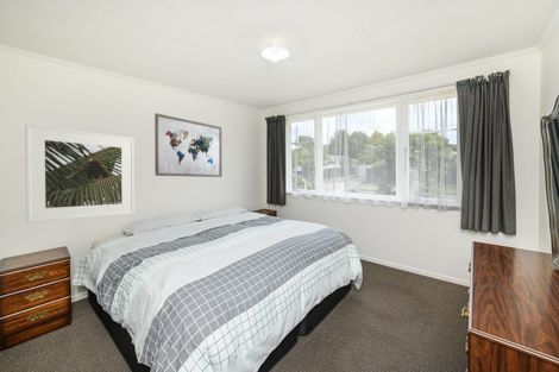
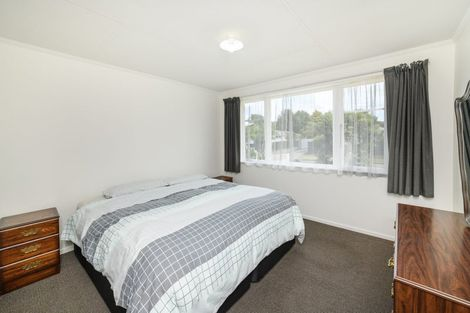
- wall art (191, 149)
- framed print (87, 175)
